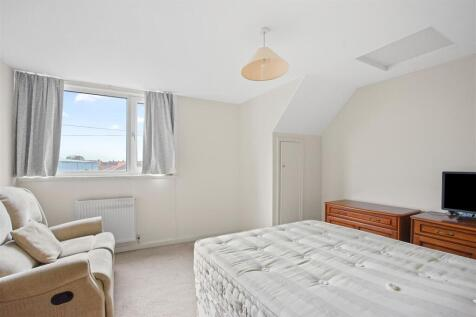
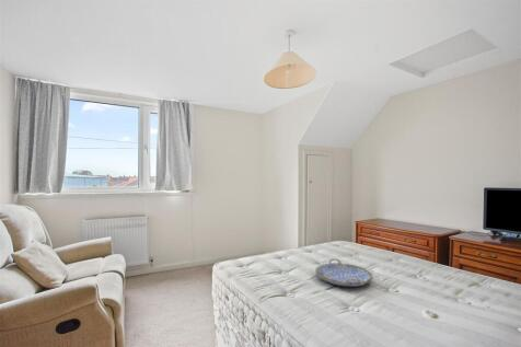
+ serving tray (343, 273)
